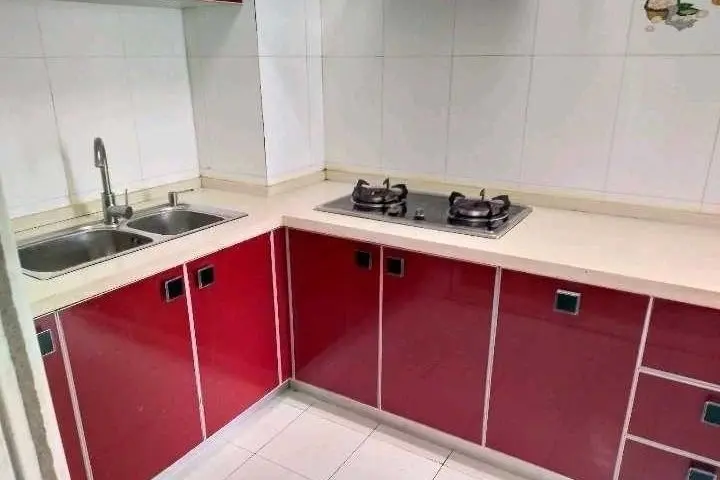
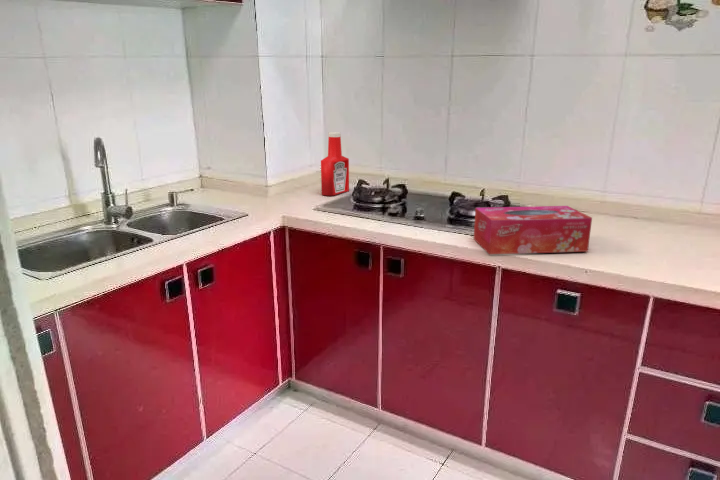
+ tissue box (530, 228)
+ soap bottle (334, 163)
